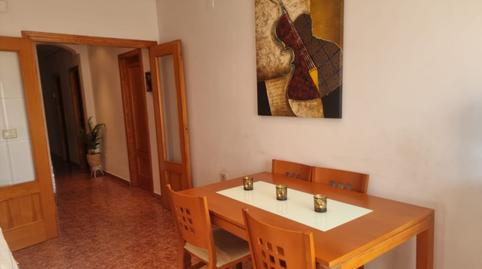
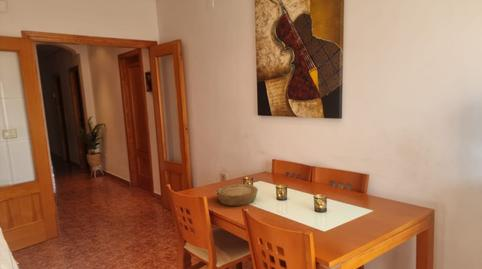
+ bowl (237, 195)
